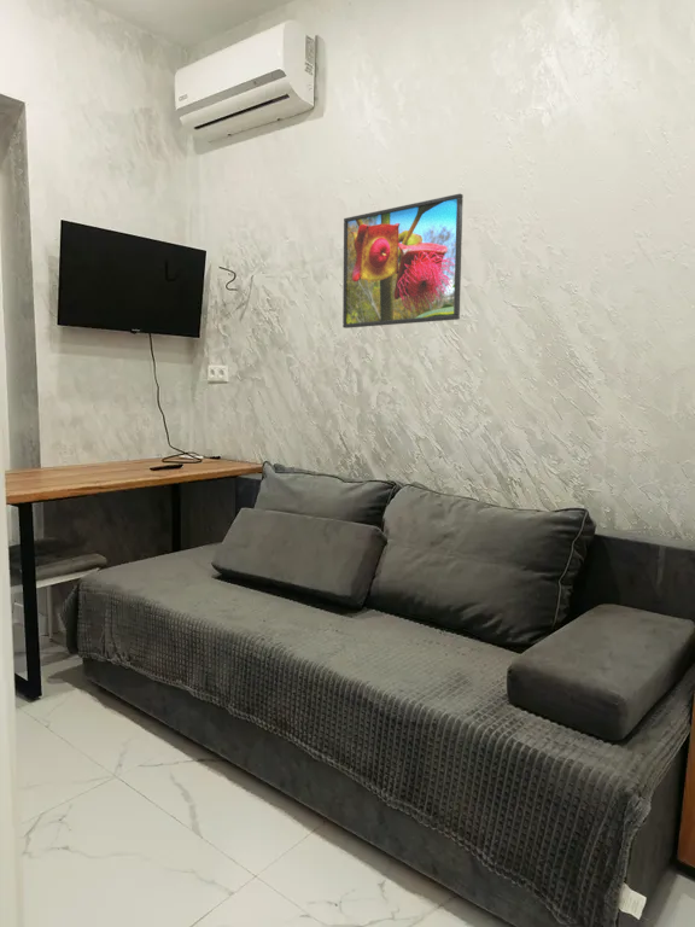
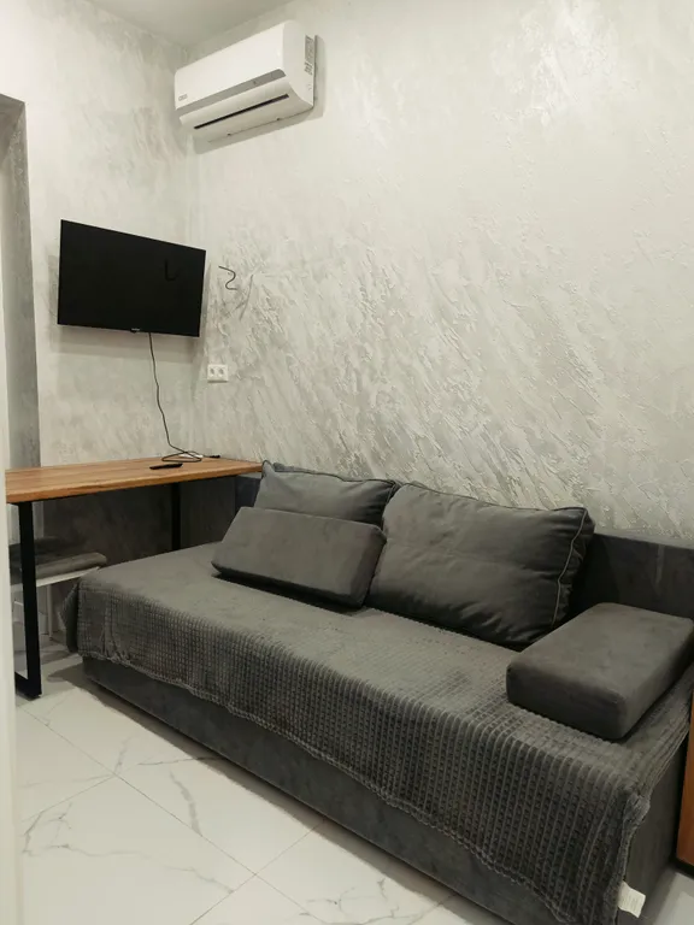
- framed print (398, 266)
